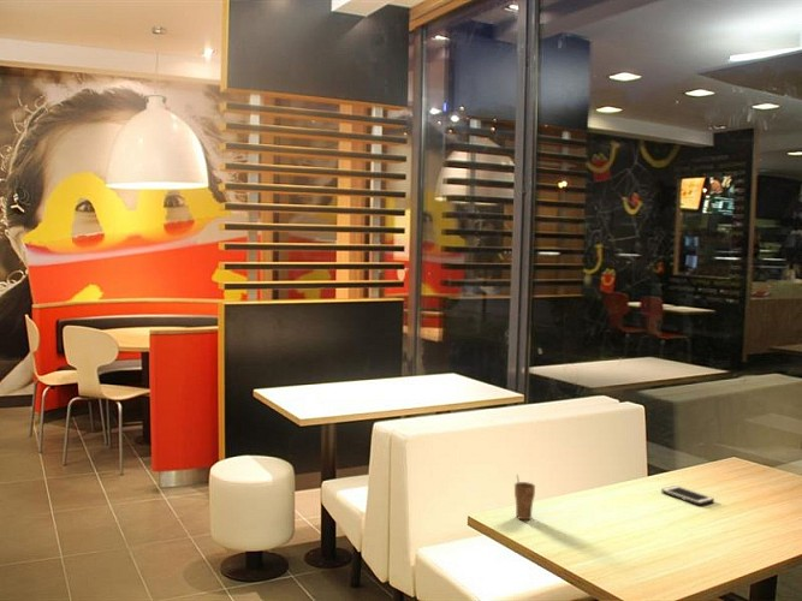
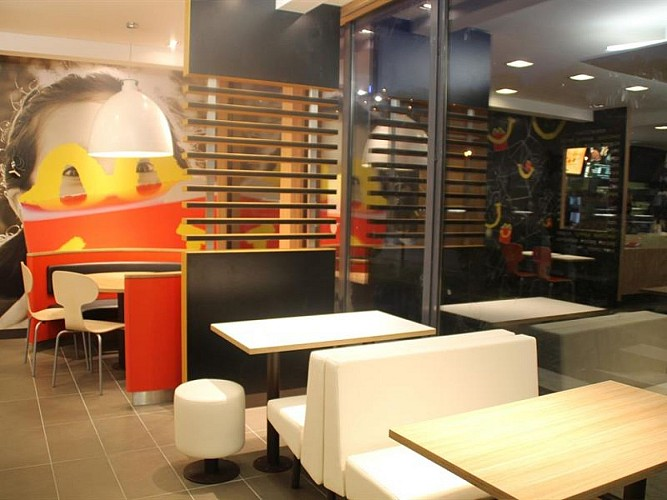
- cell phone (687, 494)
- cup (524, 496)
